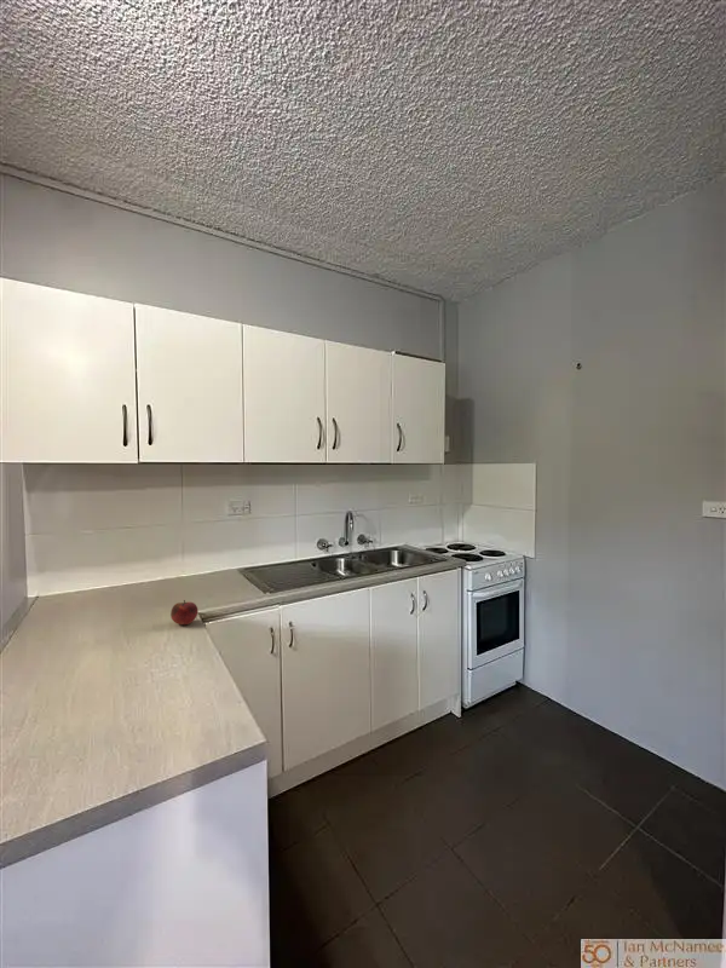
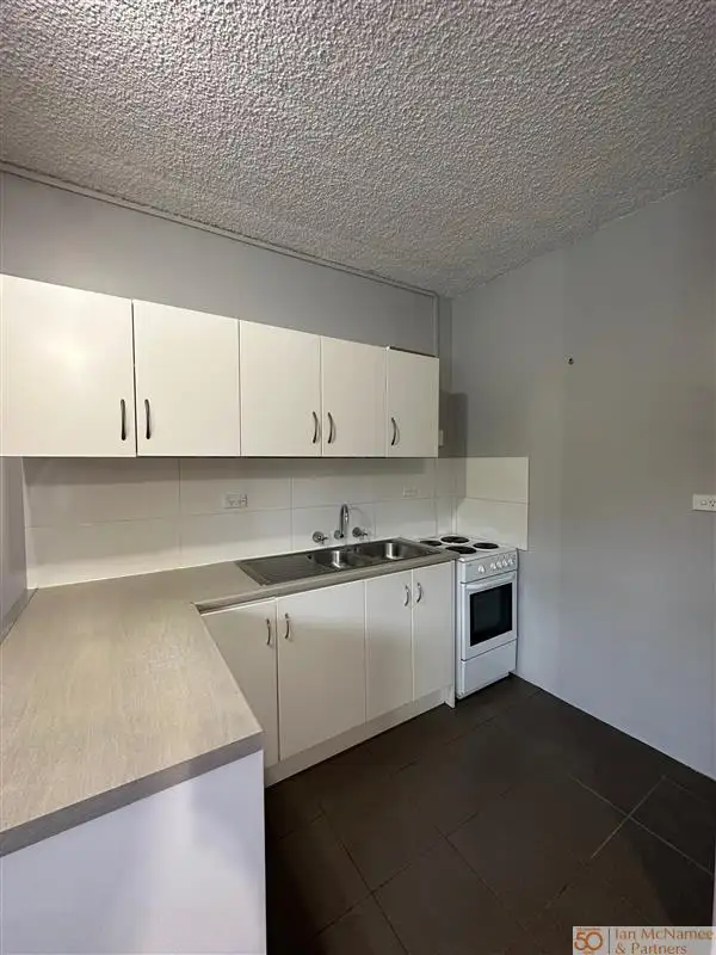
- fruit (184, 611)
